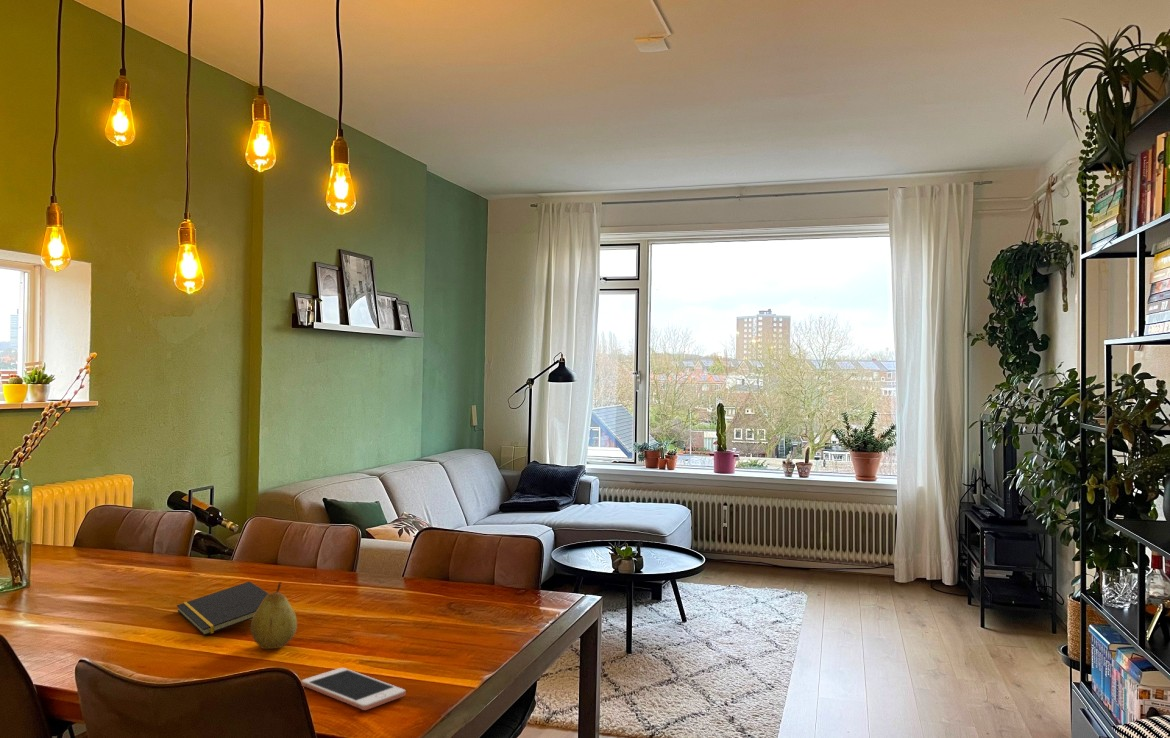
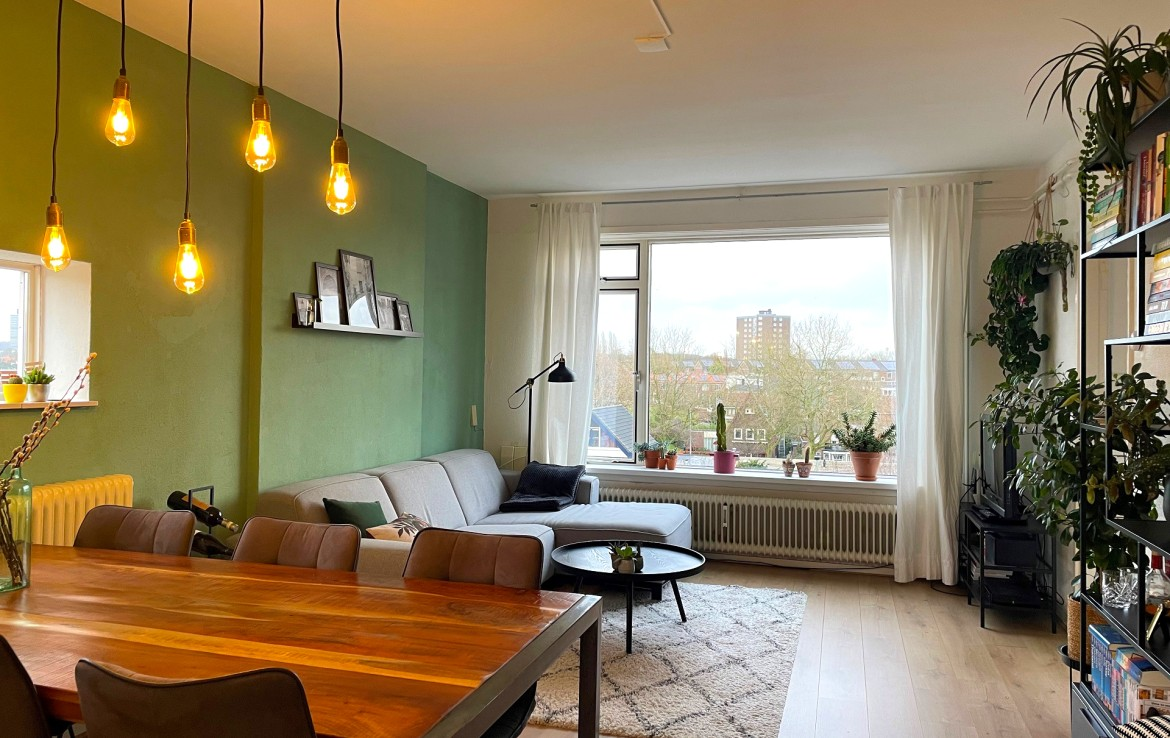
- cell phone (352, 687)
- fruit (274, 615)
- notepad (228, 606)
